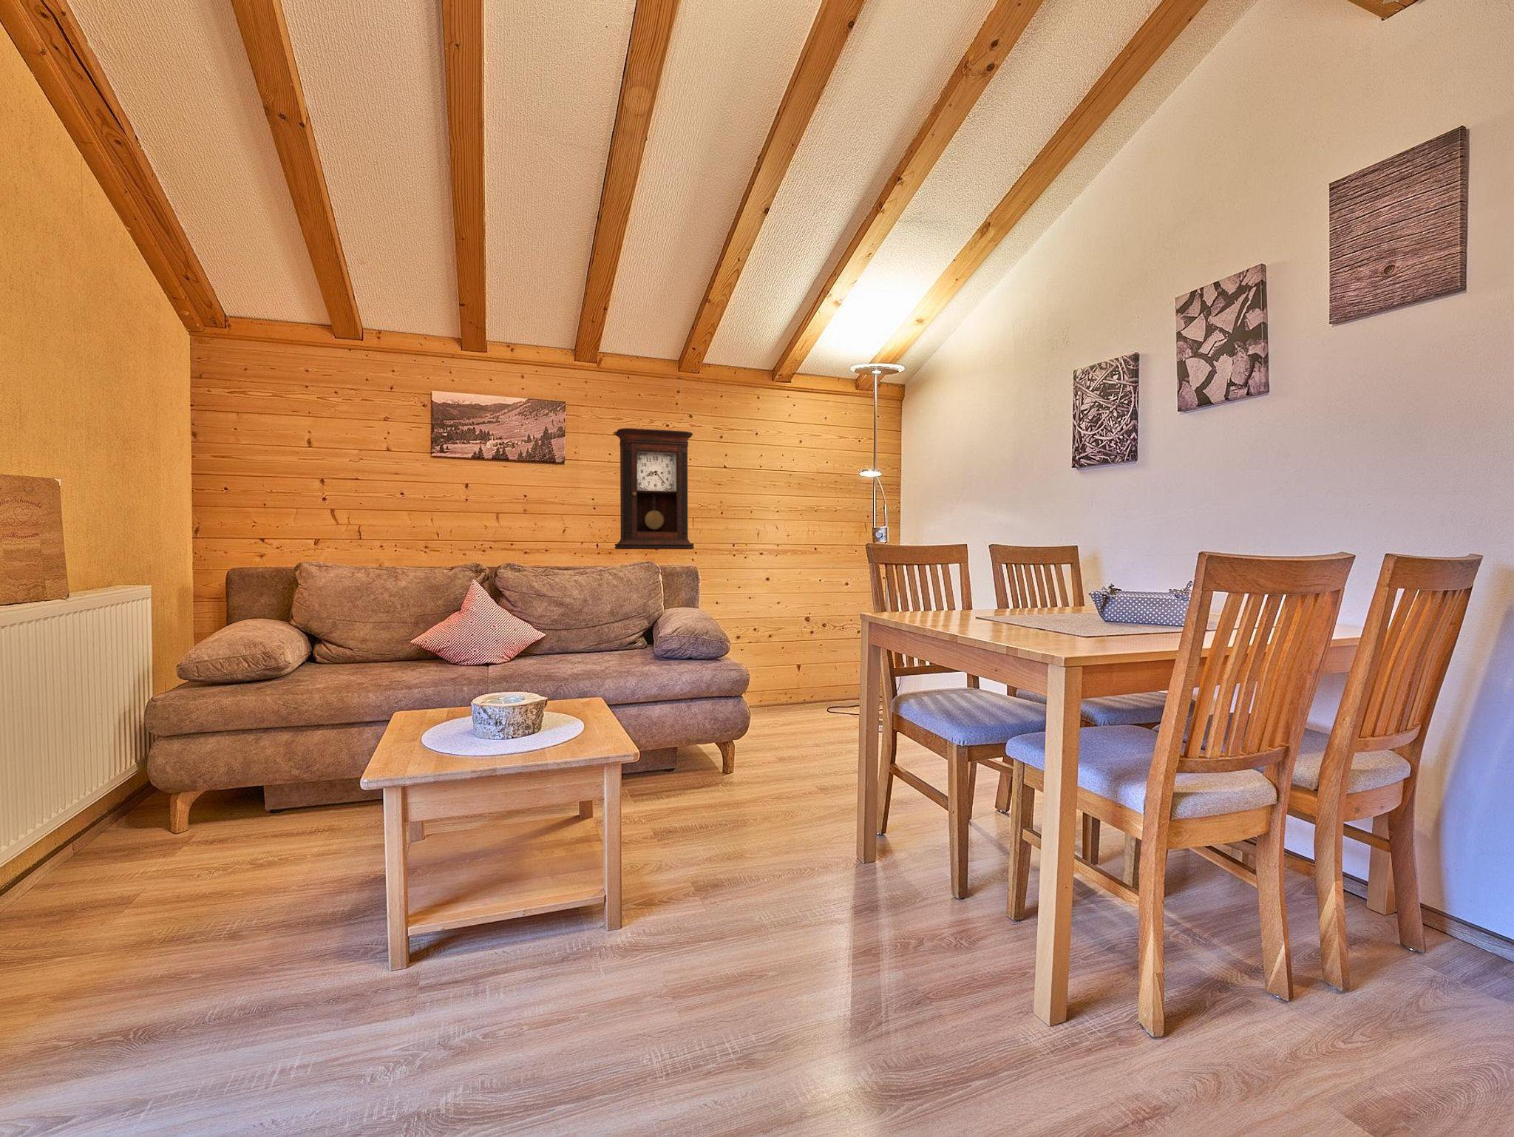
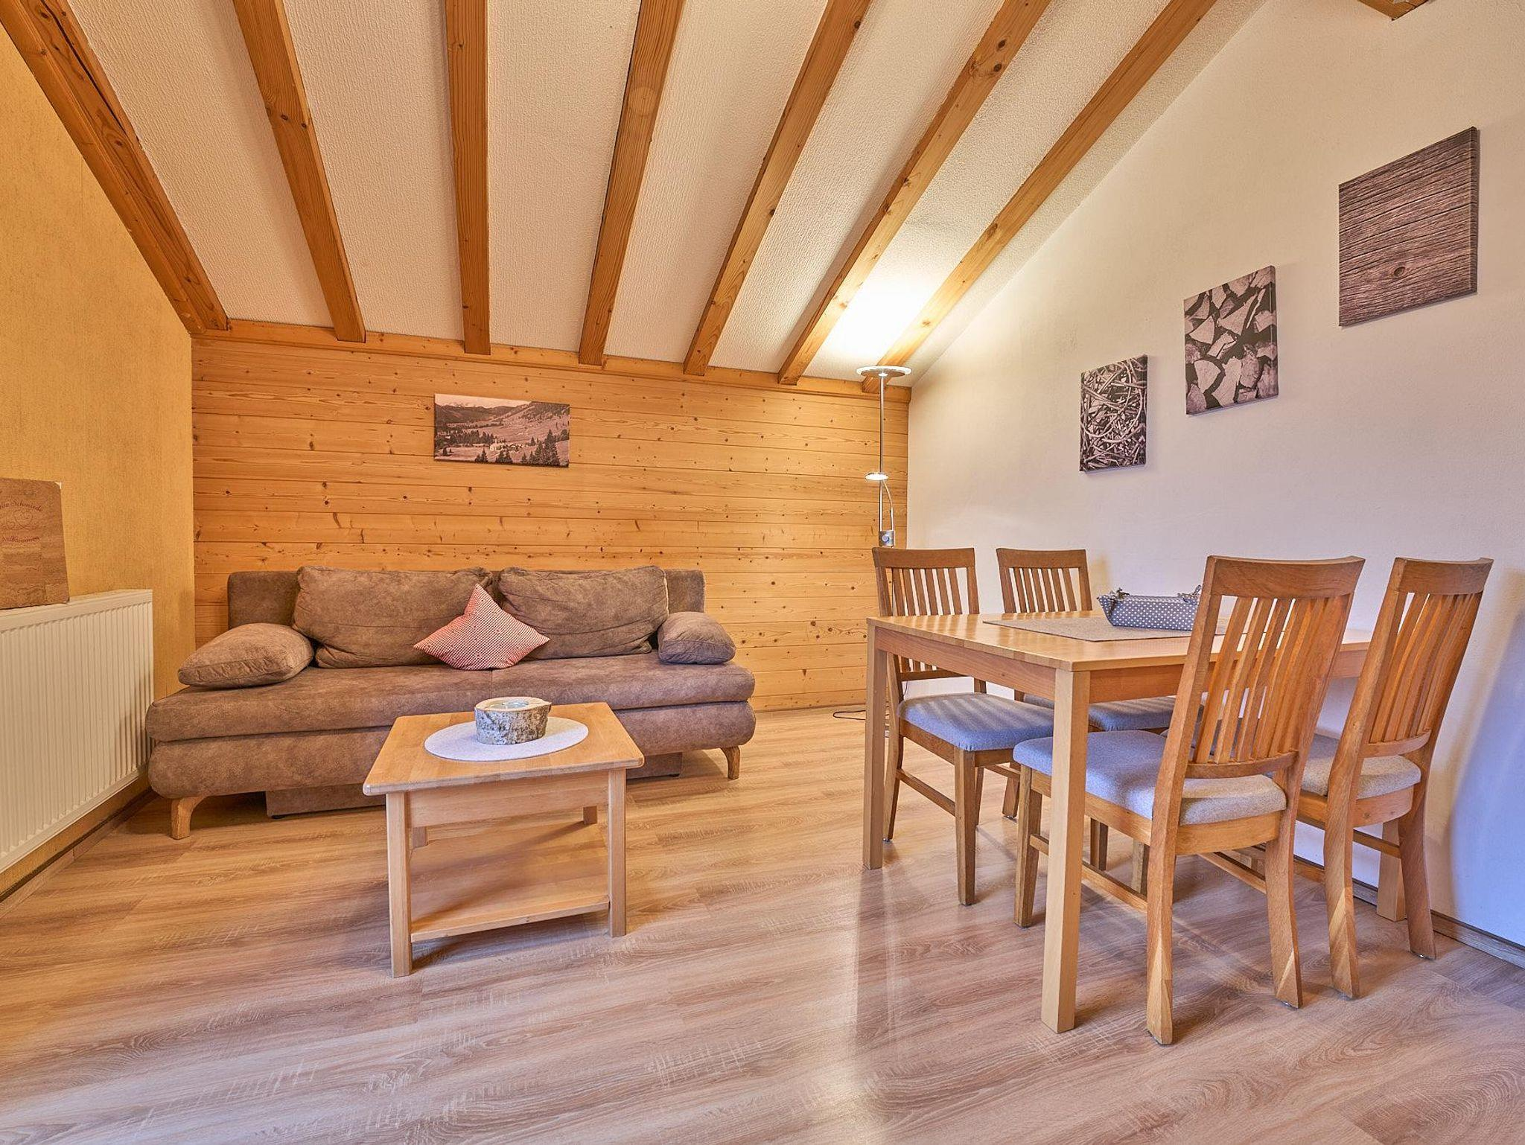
- pendulum clock (656, 490)
